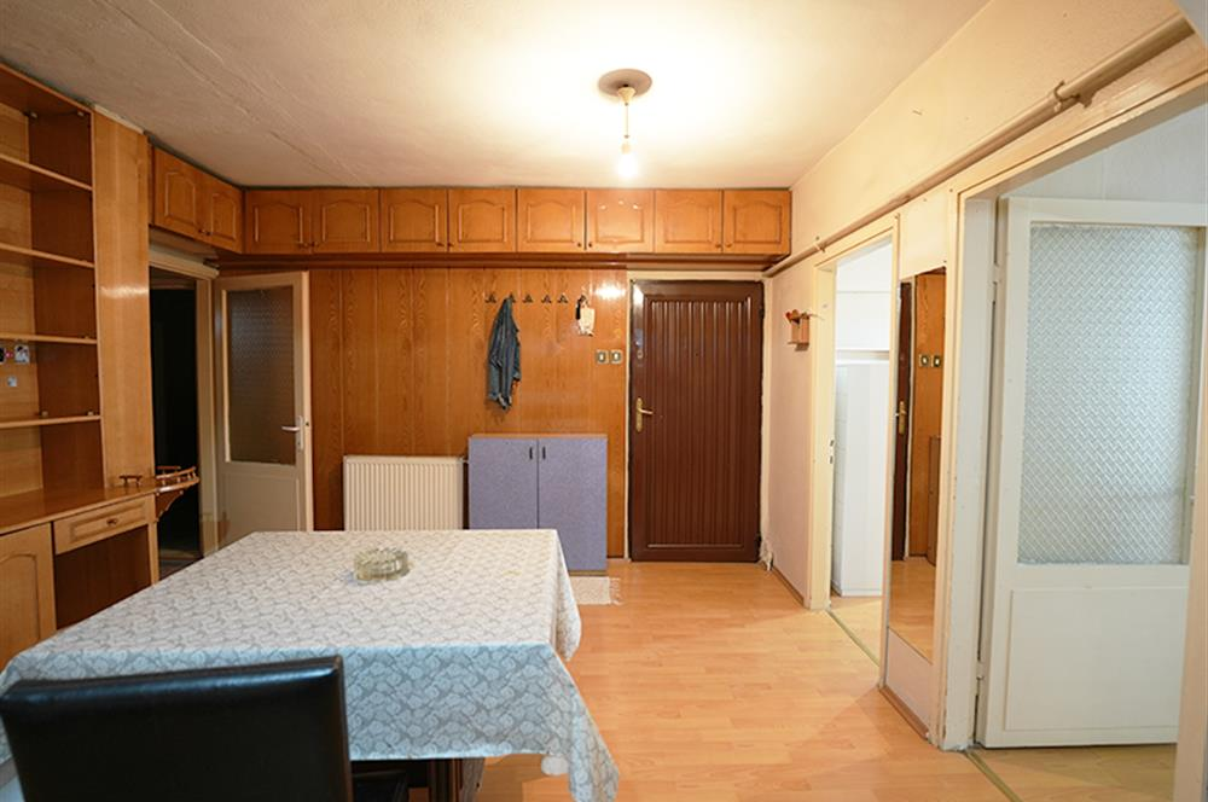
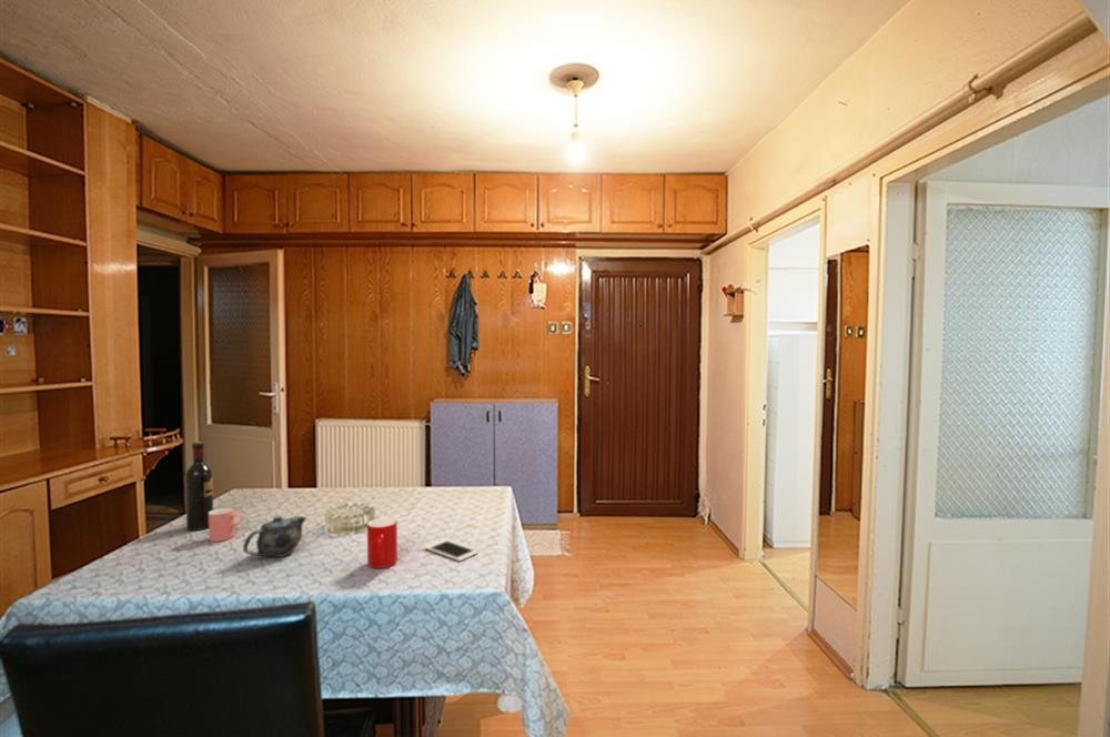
+ cell phone (451, 549)
+ cup (380, 544)
+ chinaware (276, 534)
+ wine bottle (199, 484)
+ cup (226, 524)
